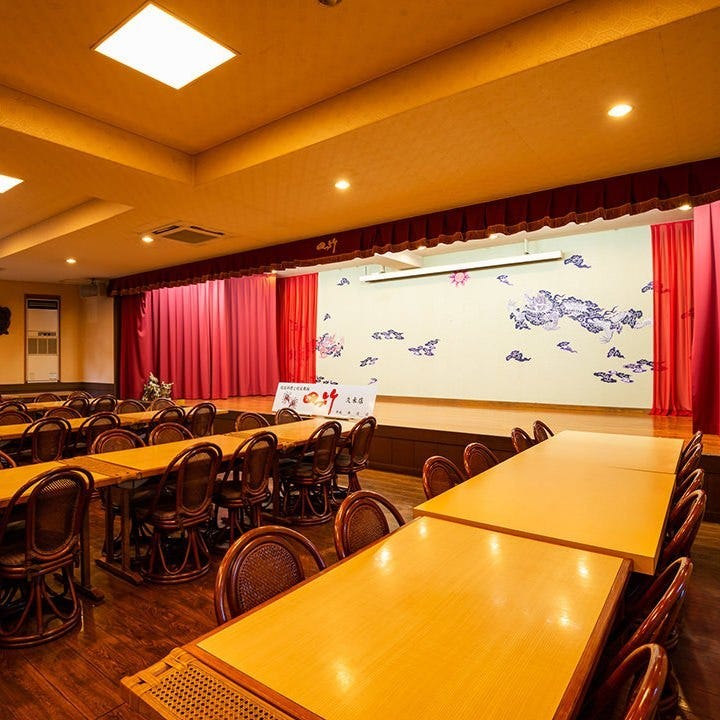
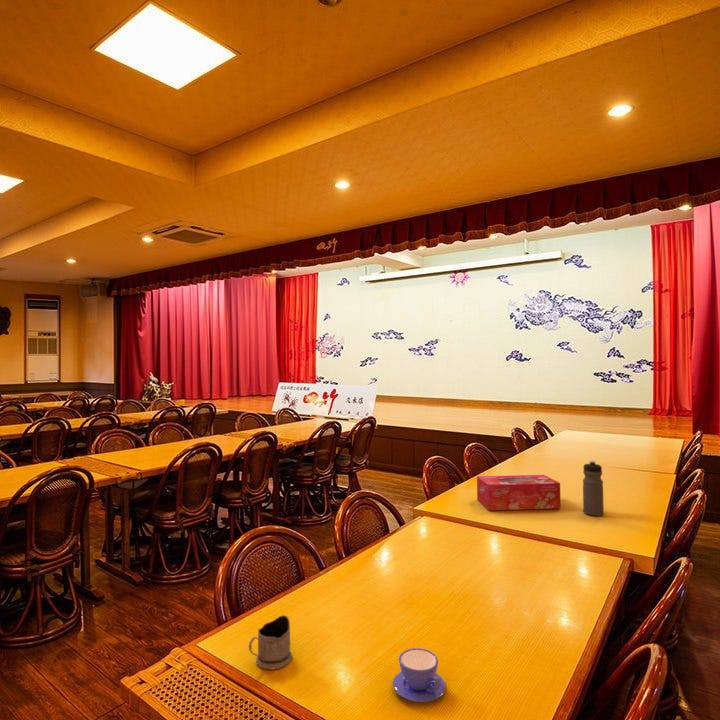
+ teacup (419, 673)
+ tissue box (517, 491)
+ tea glass holder (269, 642)
+ water bottle (592, 487)
